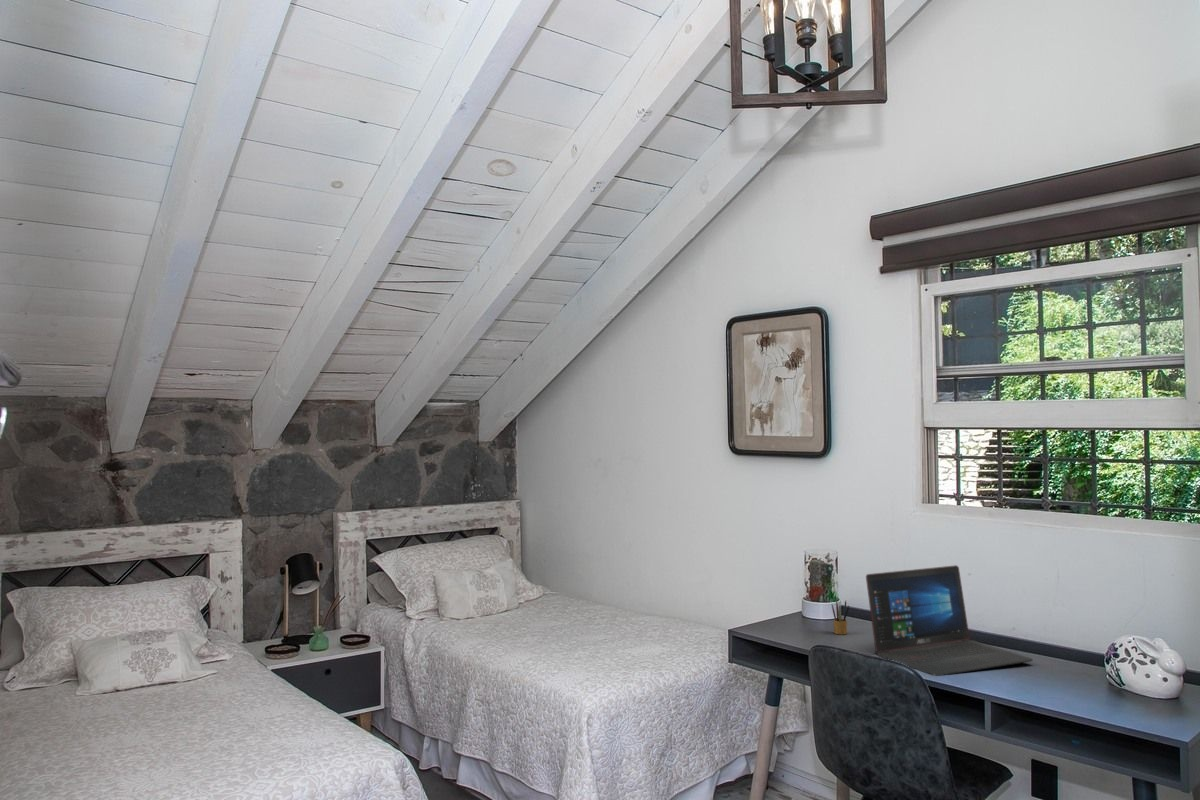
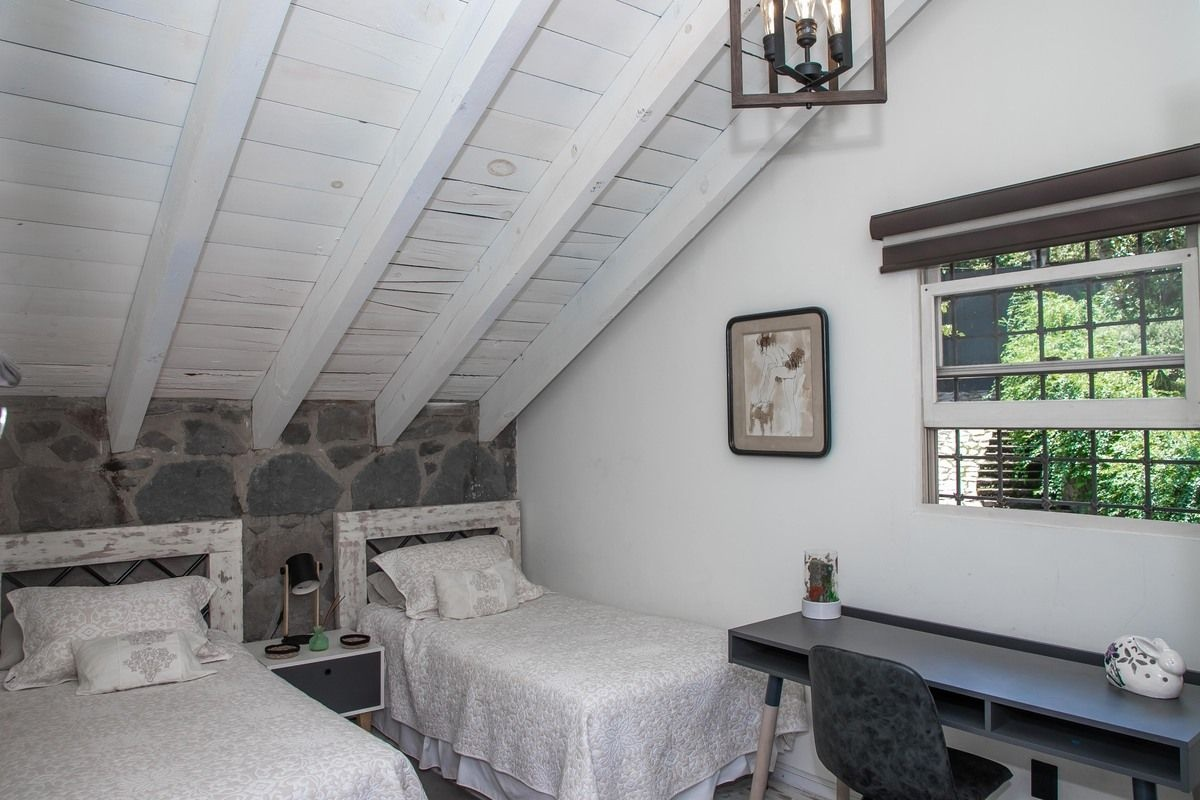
- pencil box (840, 617)
- laptop (947, 617)
